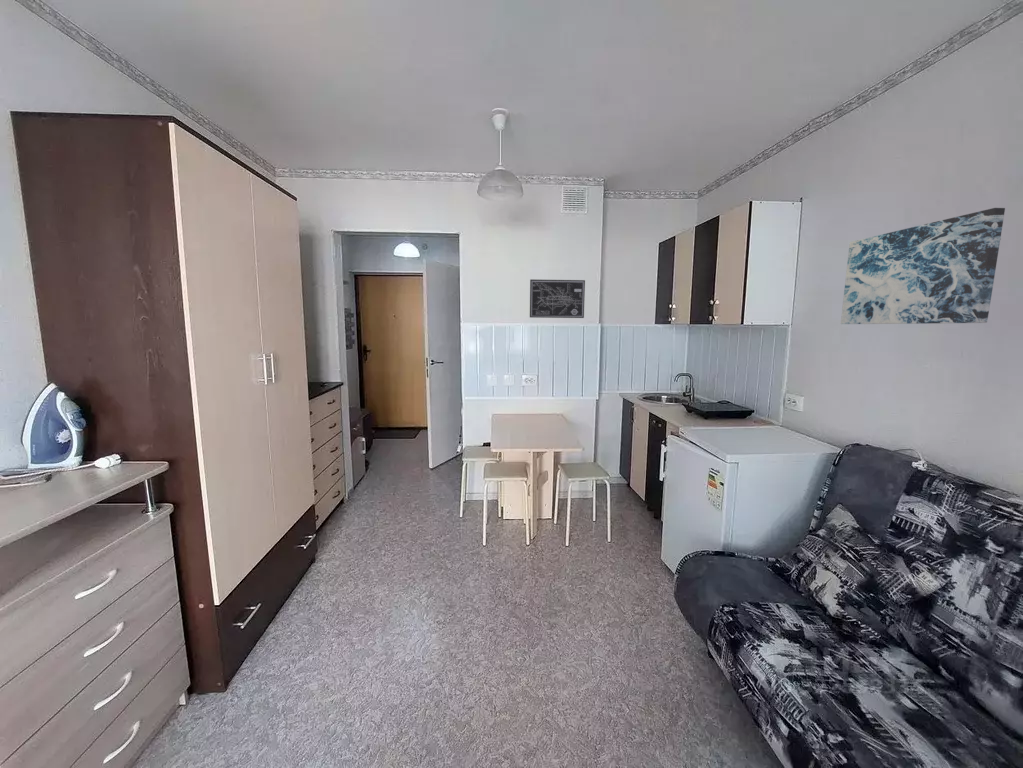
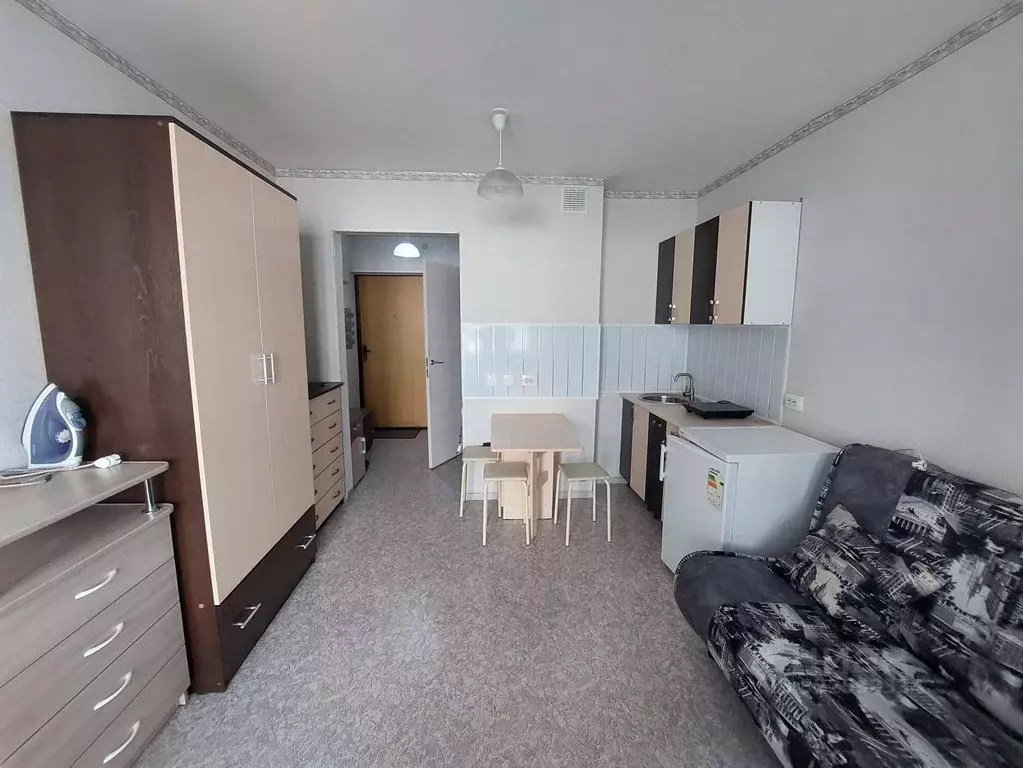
- wall art (908, 276)
- wall art (557, 298)
